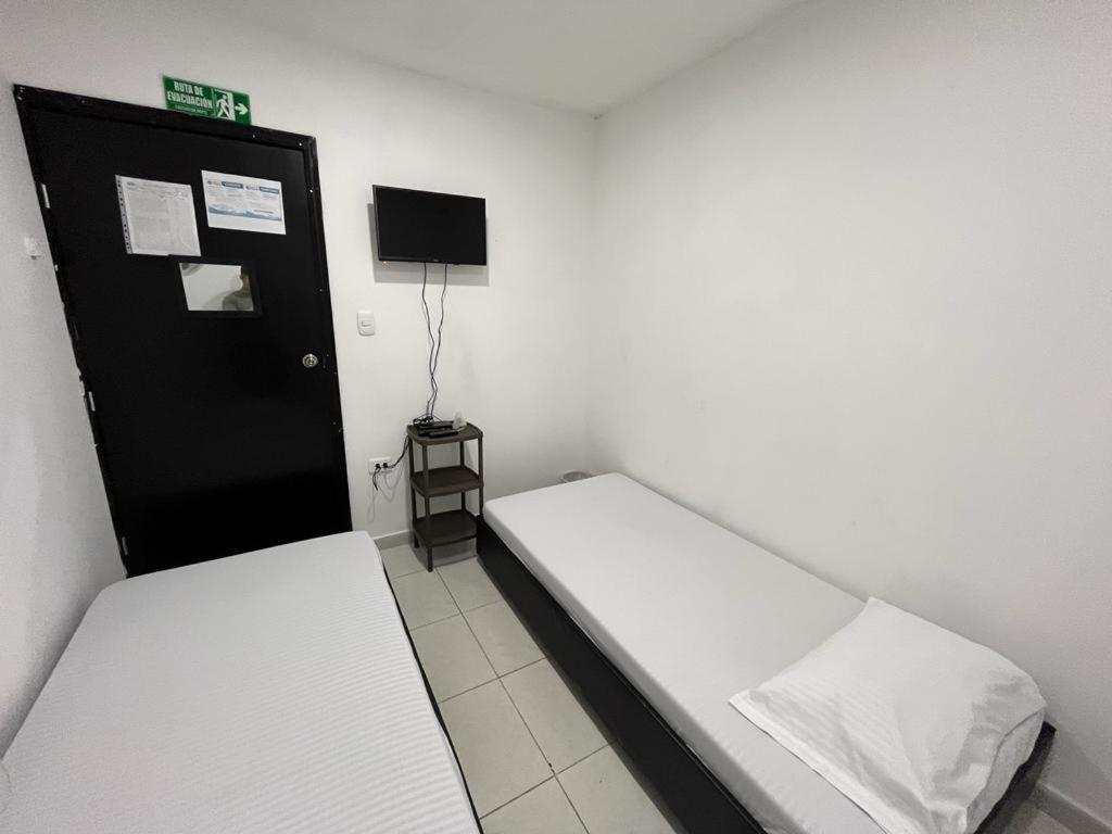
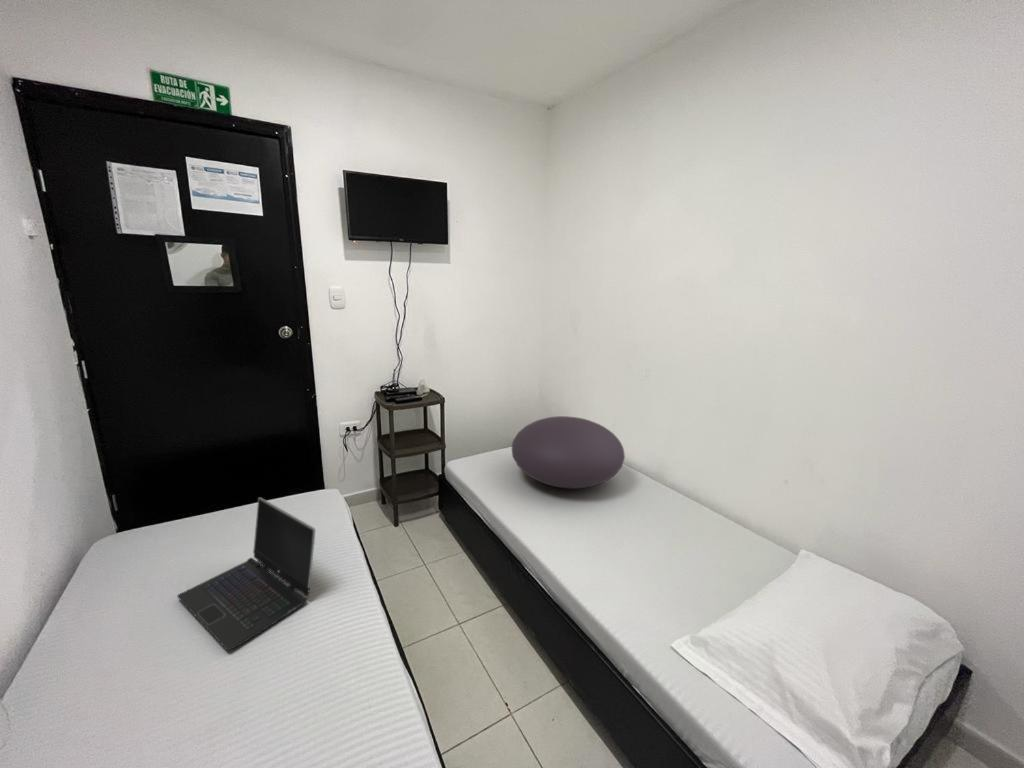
+ cushion (567, 449)
+ laptop computer (246, 564)
